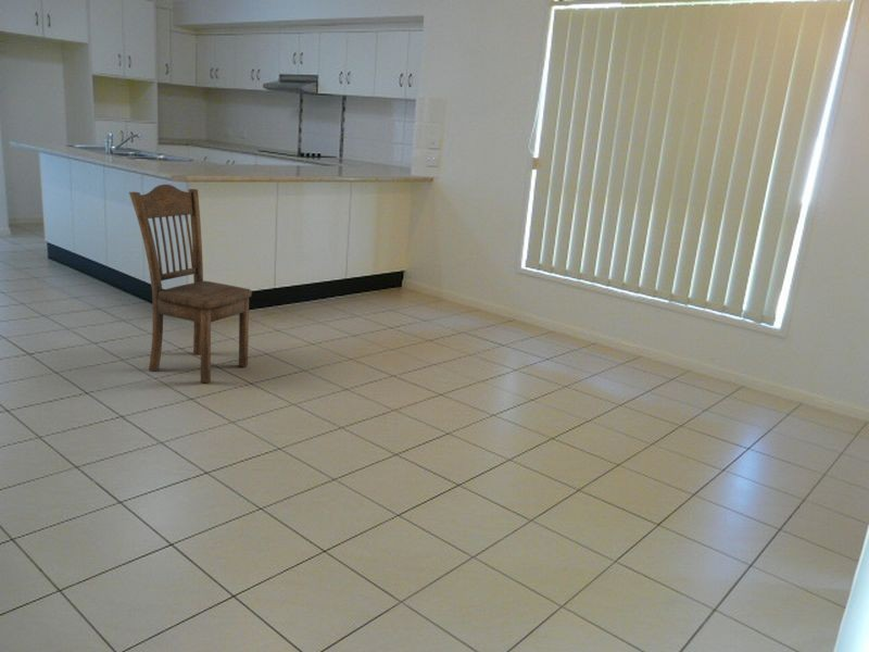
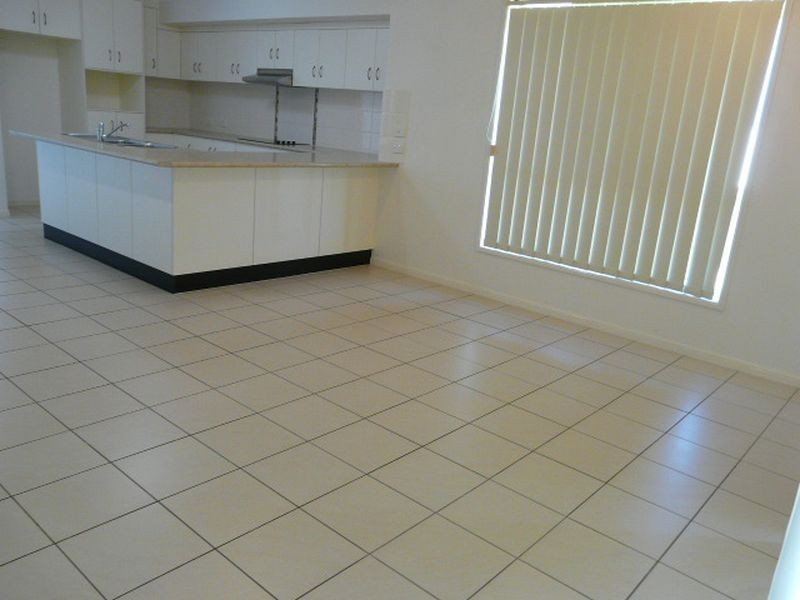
- dining chair (198, 280)
